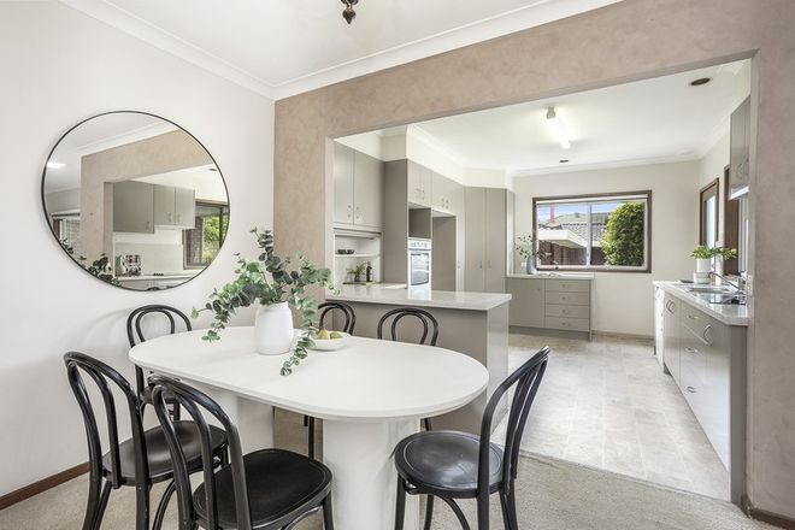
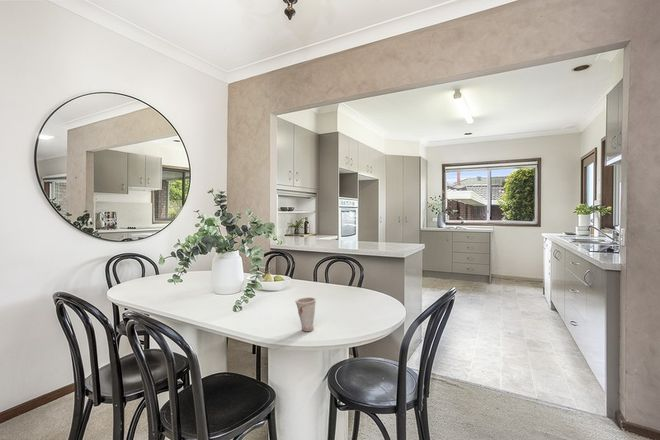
+ cup (305, 314)
